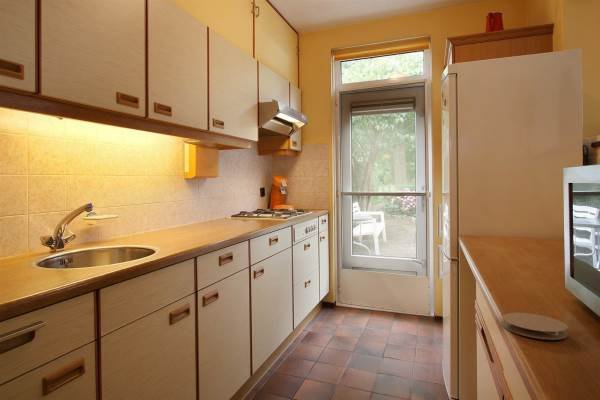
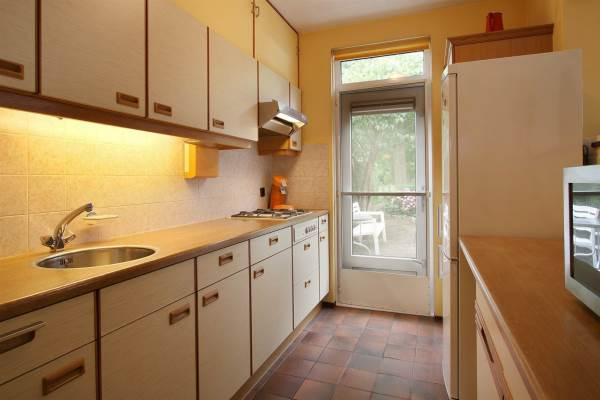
- coaster (533, 325)
